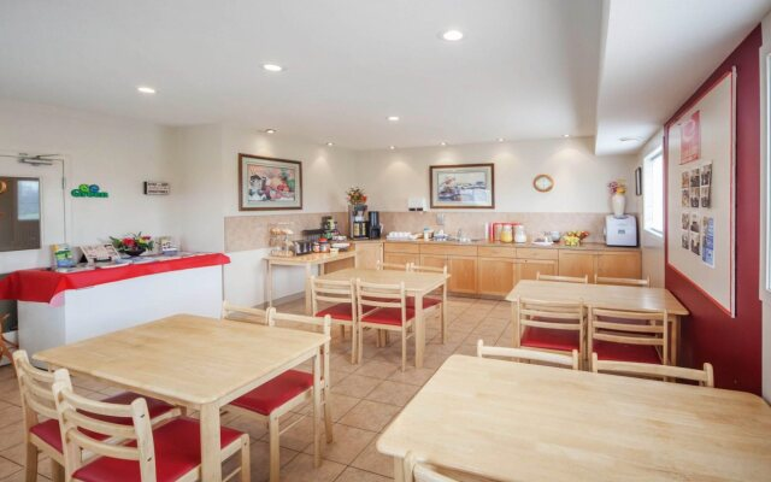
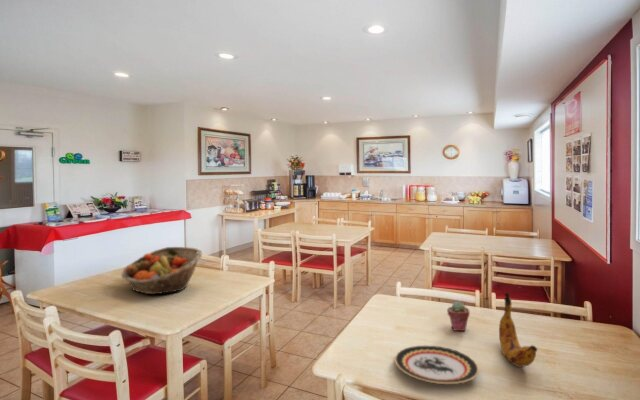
+ fruit basket (163, 268)
+ potted succulent (458, 314)
+ plate (435, 365)
+ banana (515, 331)
